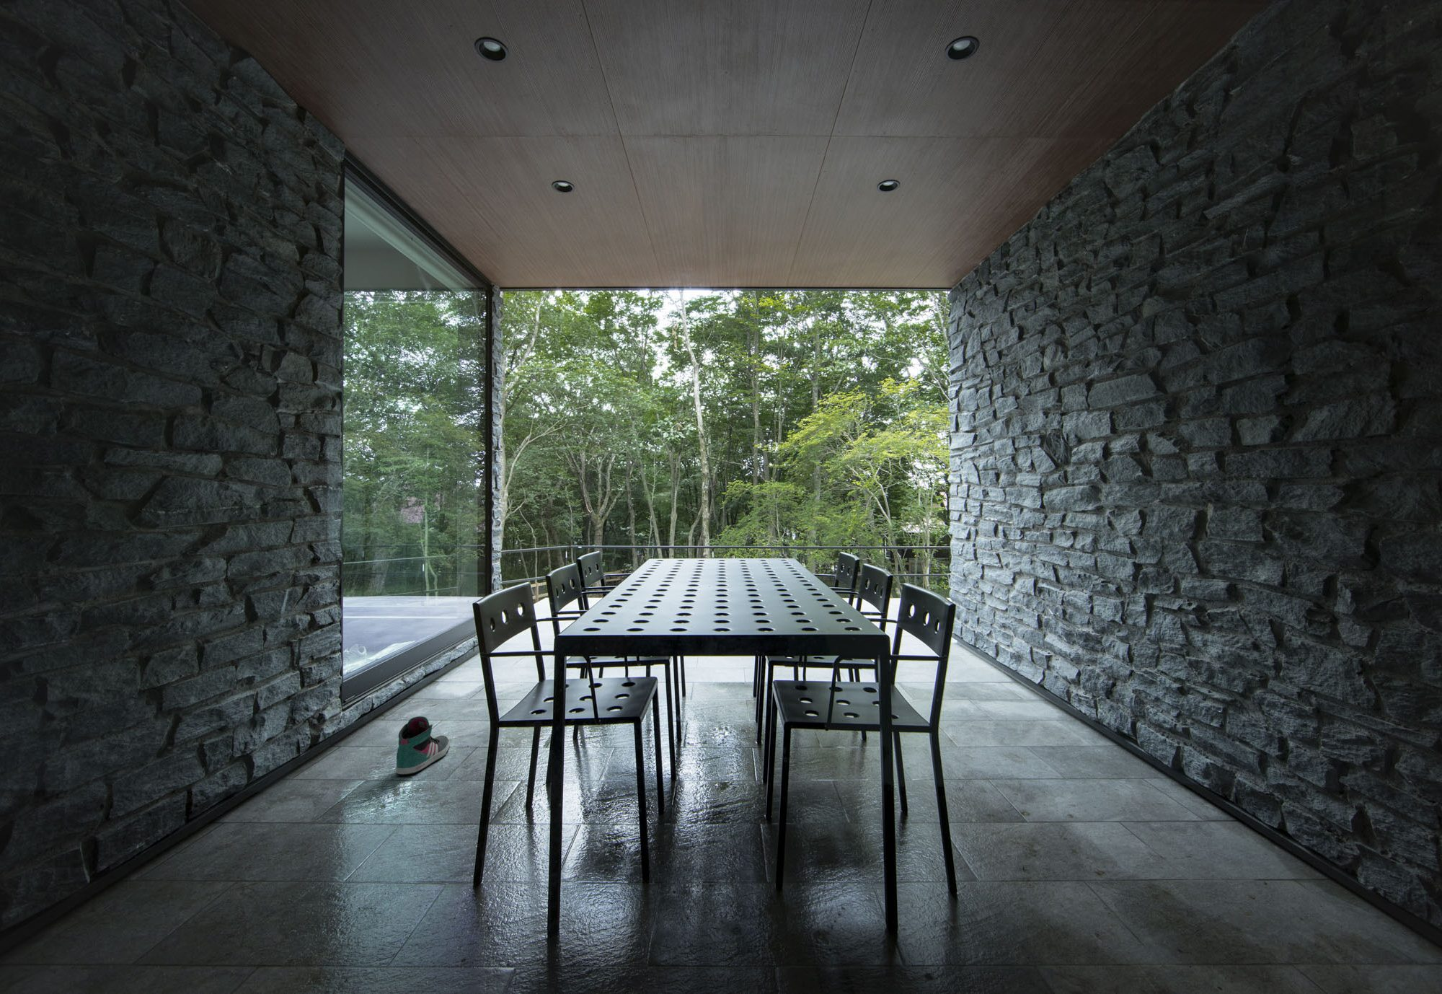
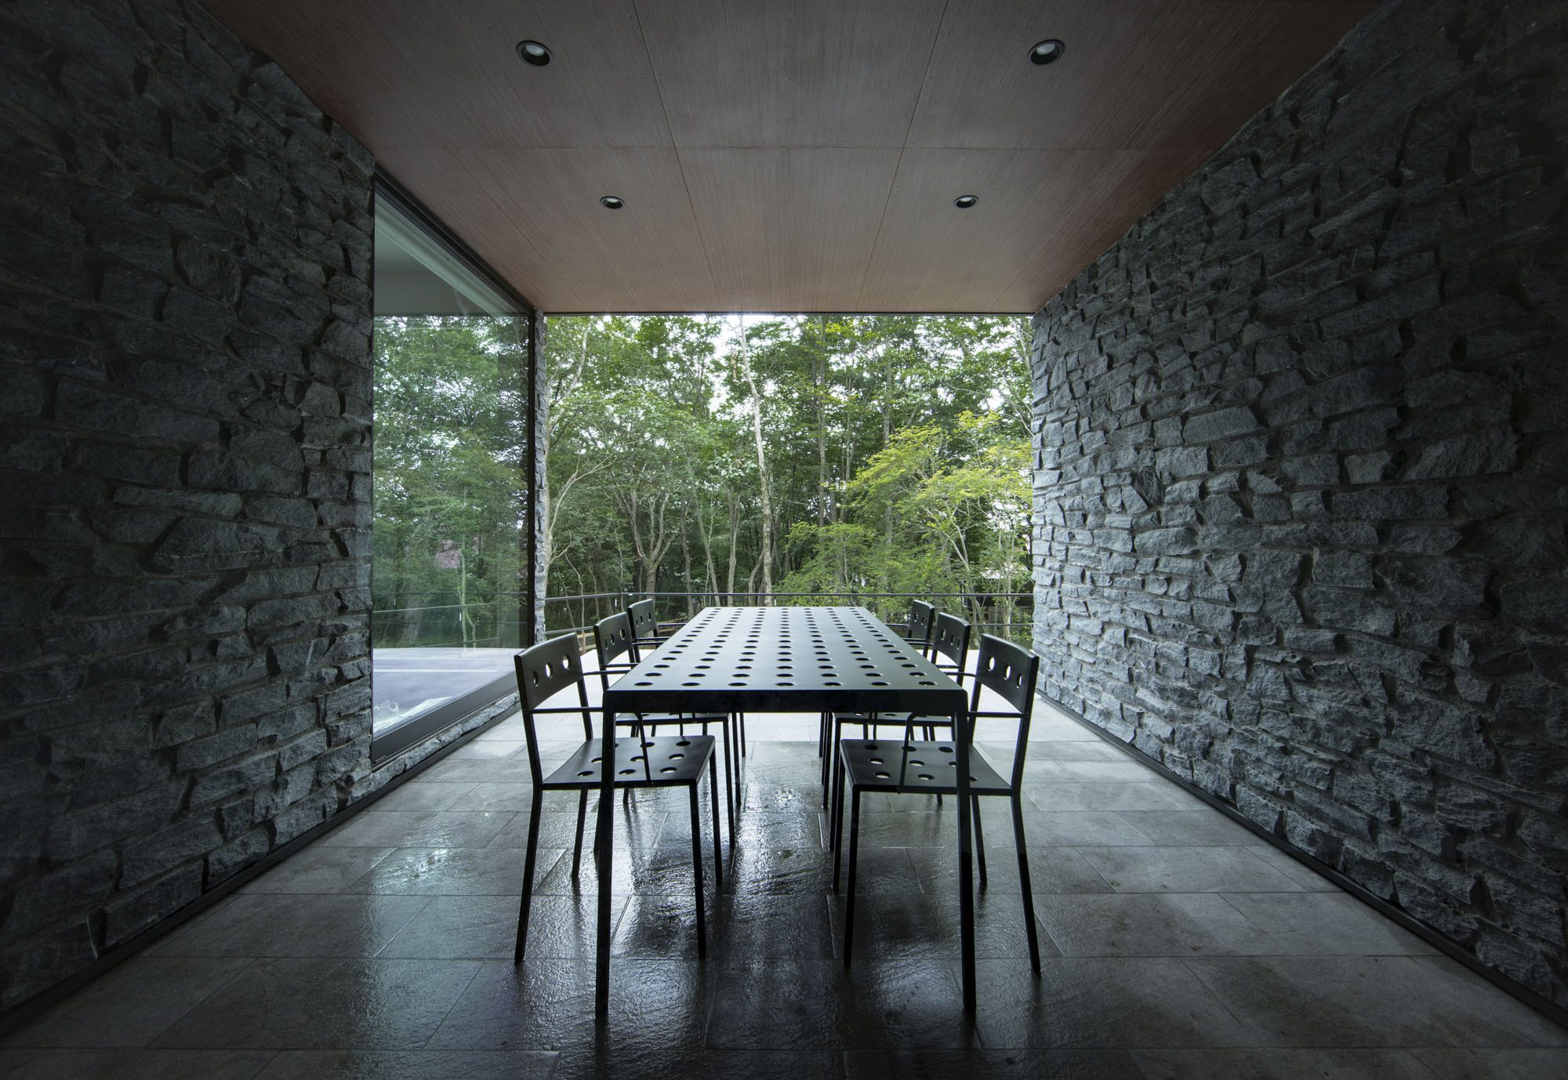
- sneaker (423, 738)
